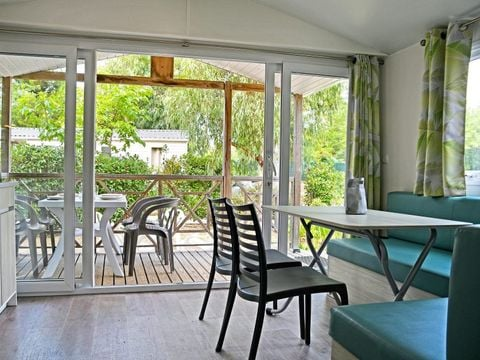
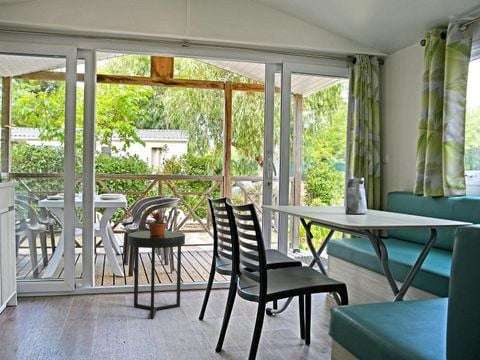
+ potted plant (157, 219)
+ side table (154, 272)
